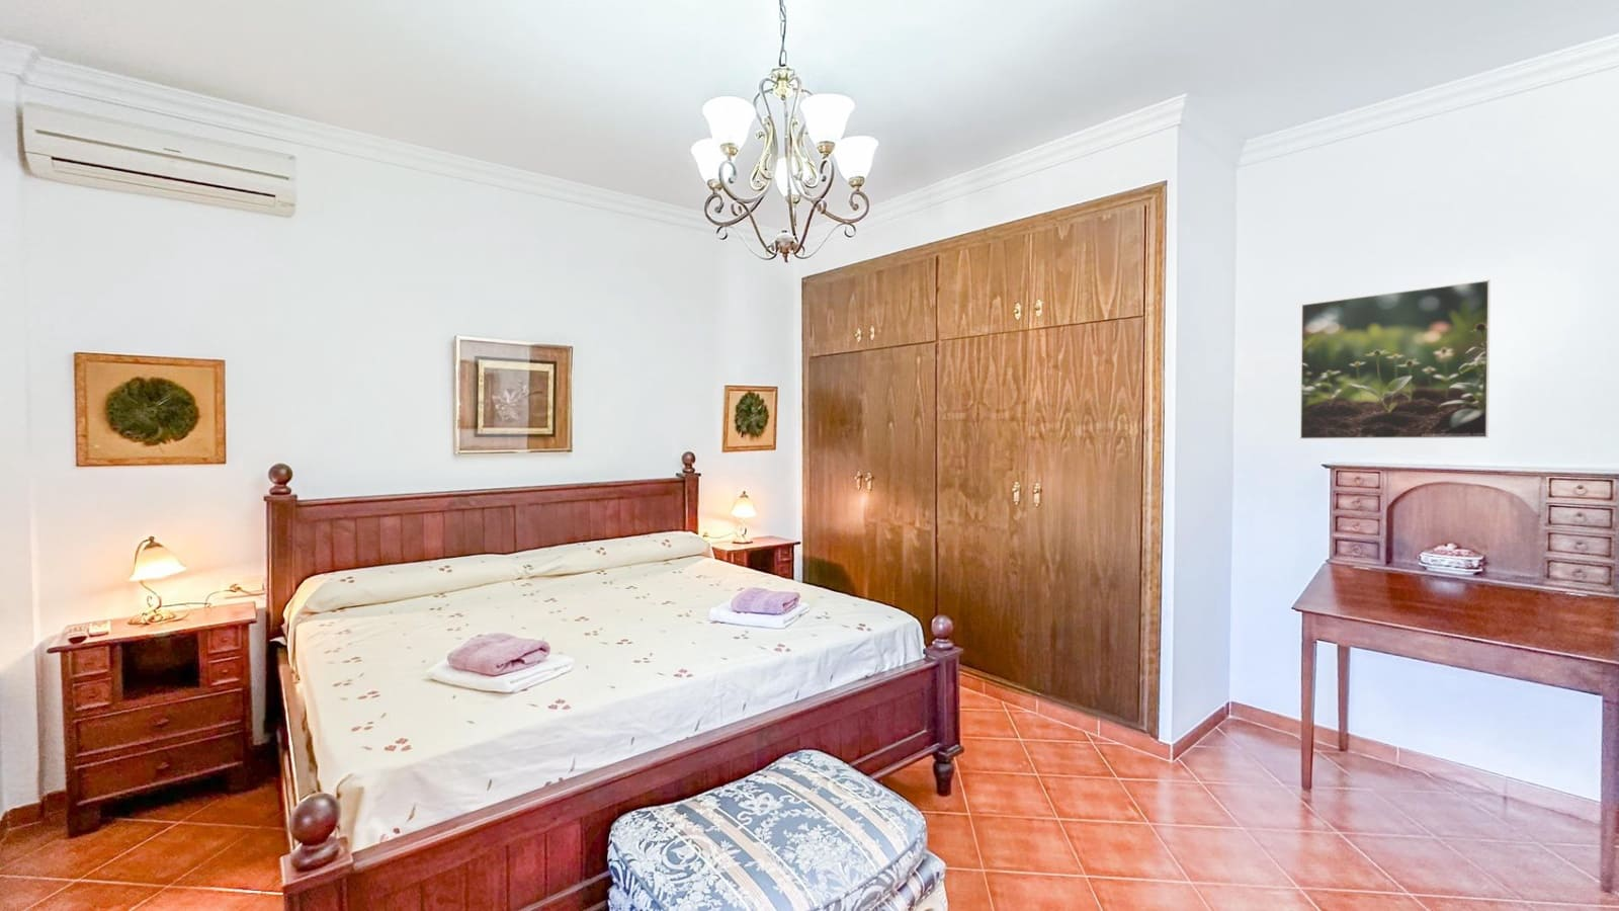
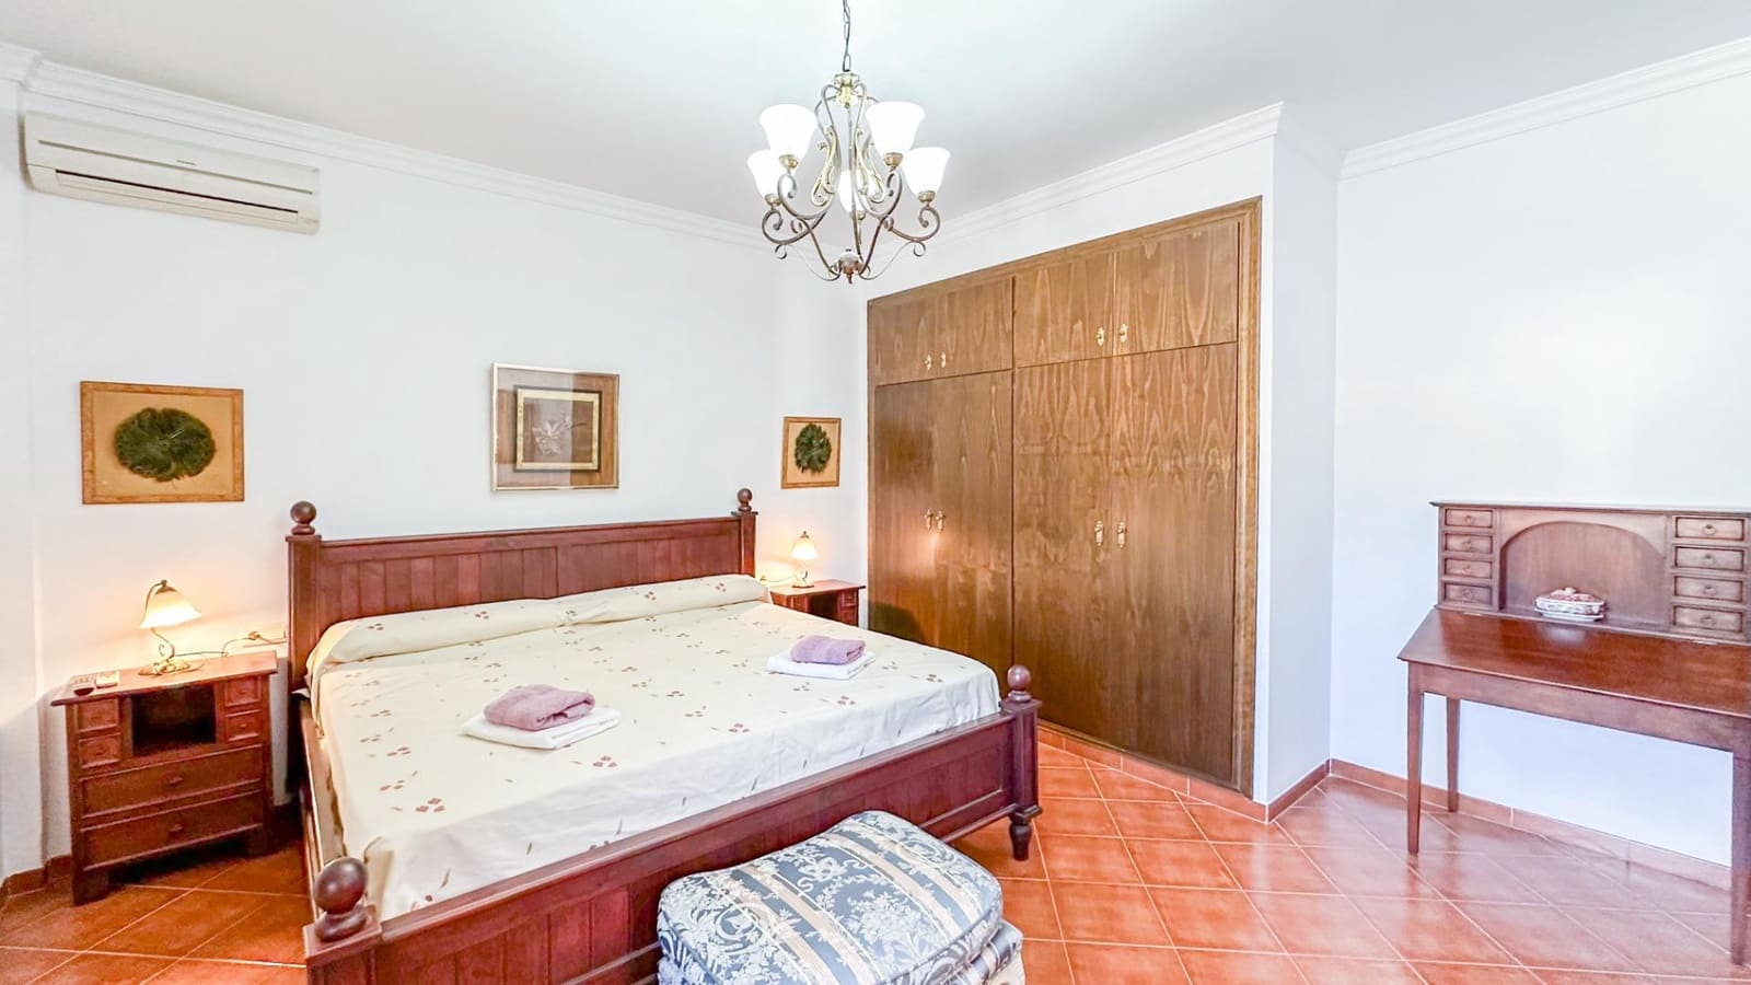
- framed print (1388, 366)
